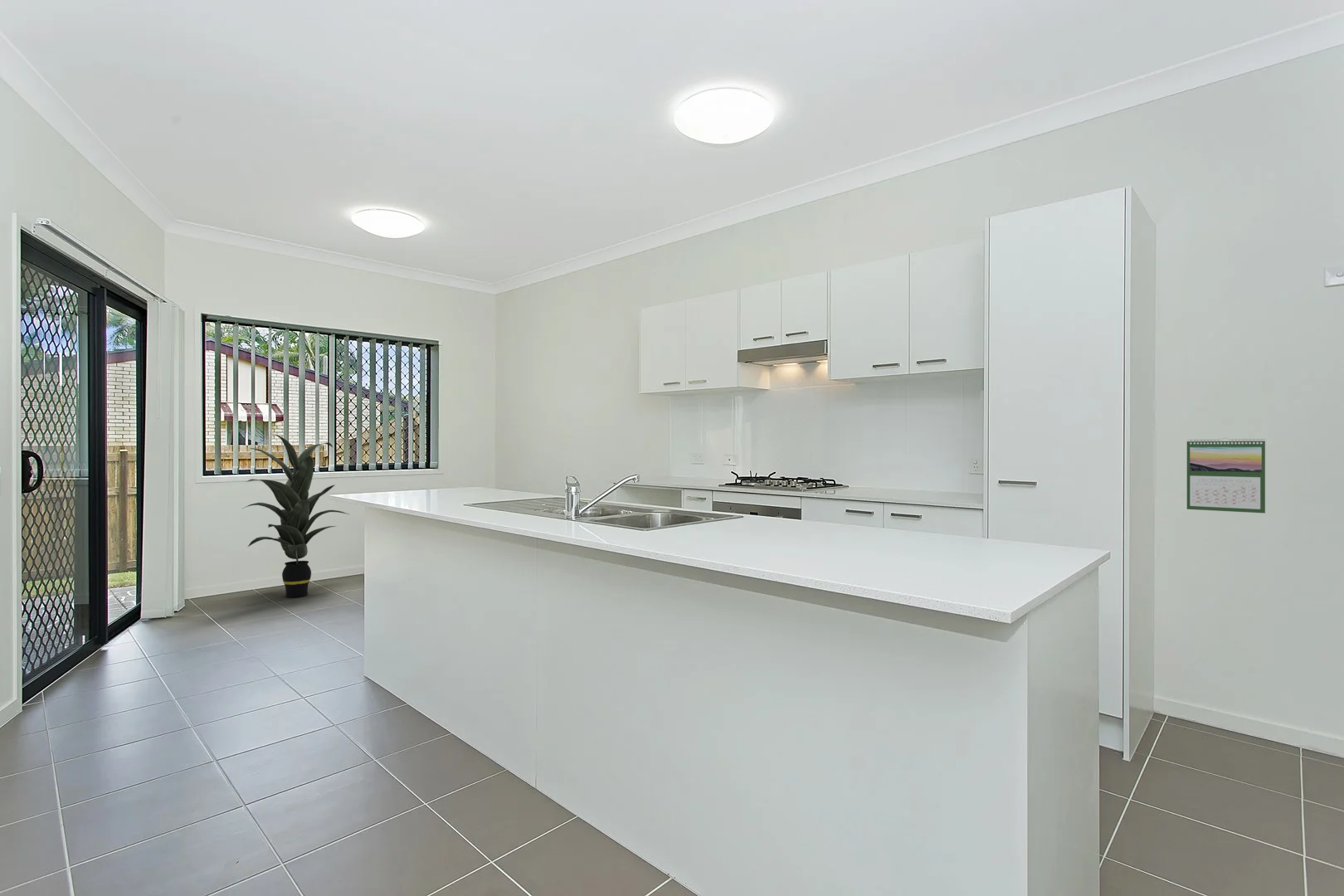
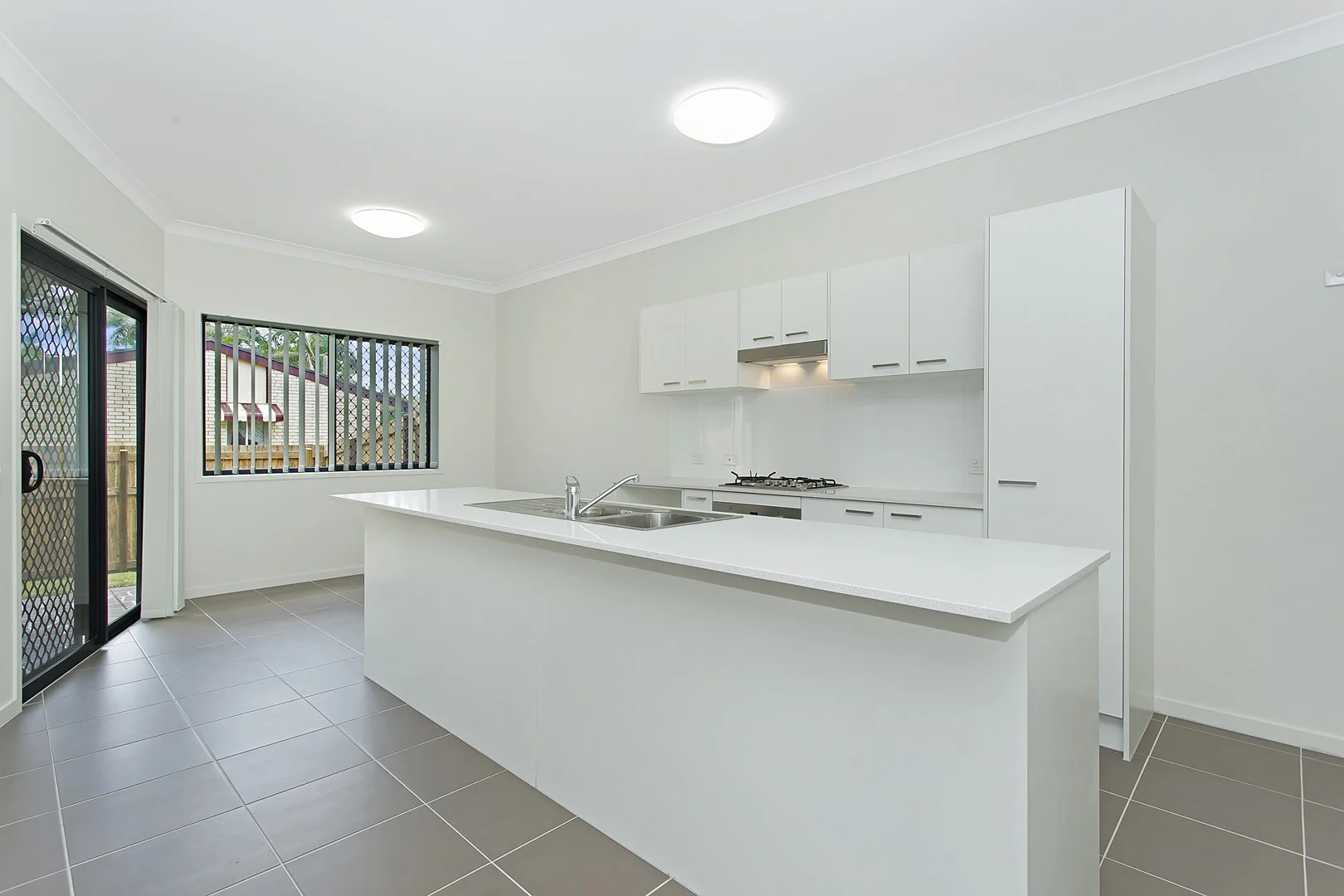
- indoor plant (289, 514)
- calendar (1225, 474)
